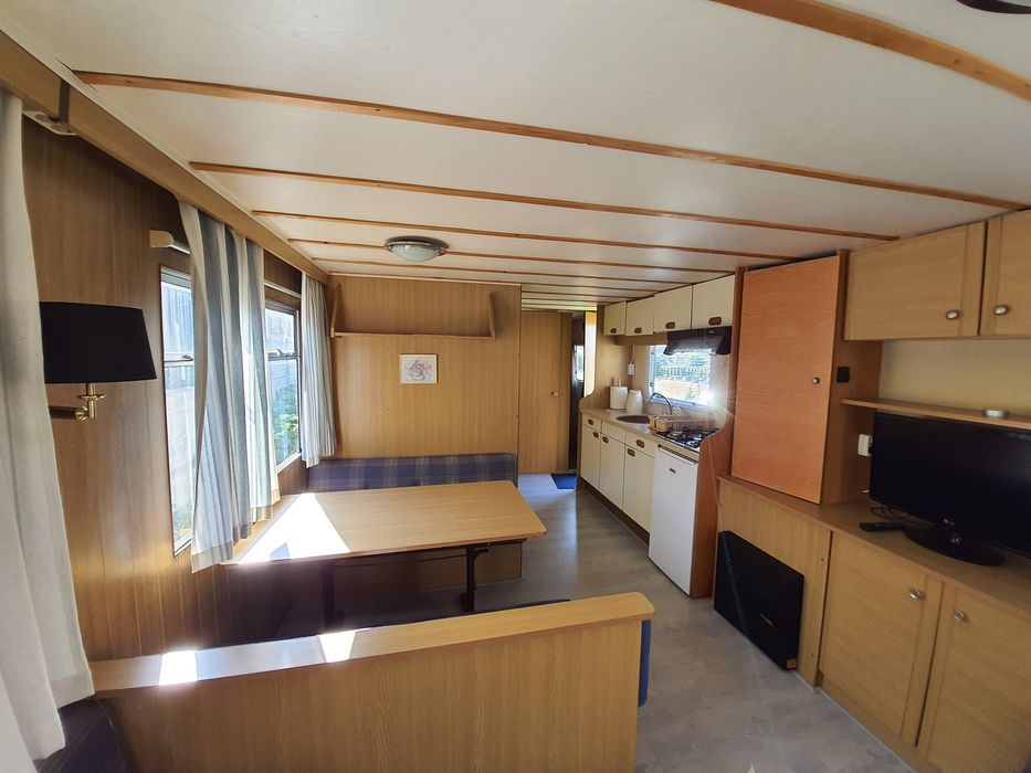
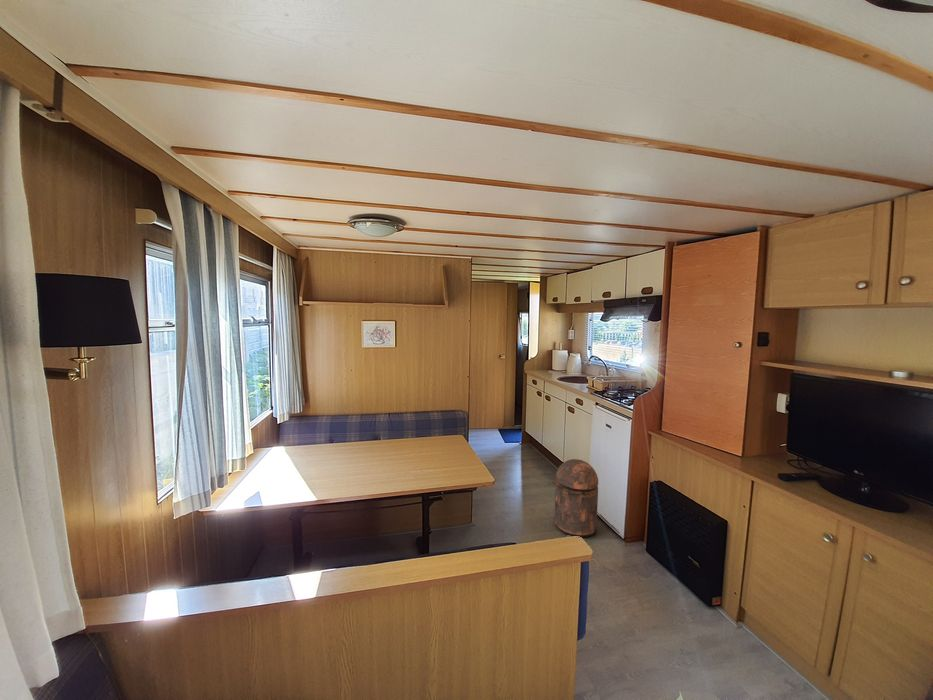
+ trash can (576, 493)
